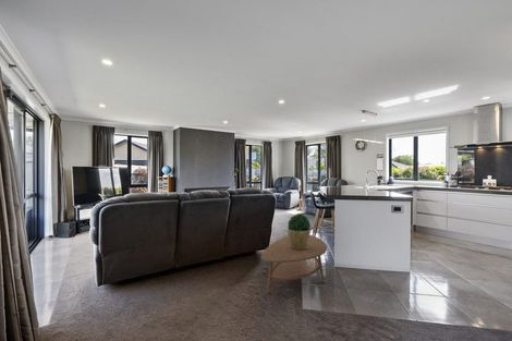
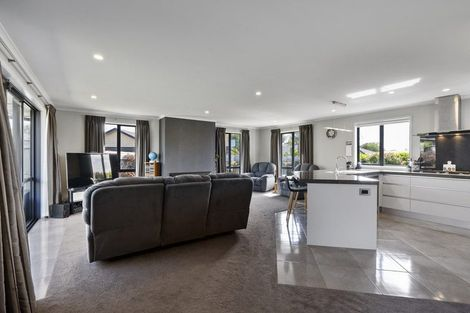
- potted plant (298, 230)
- coffee table (298, 261)
